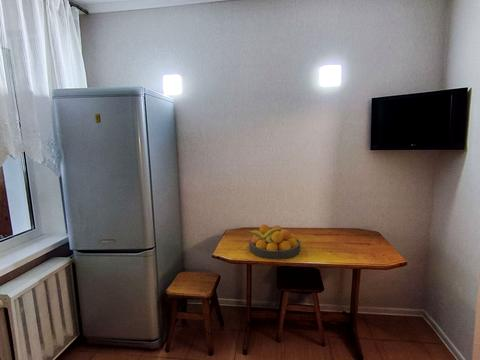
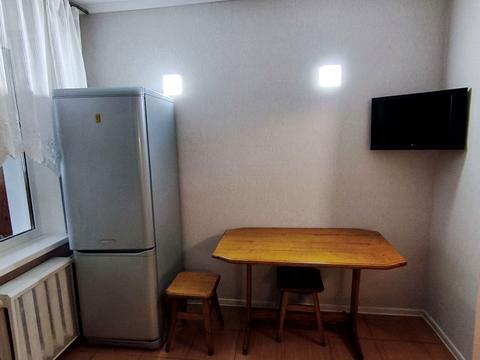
- fruit bowl (274, 238)
